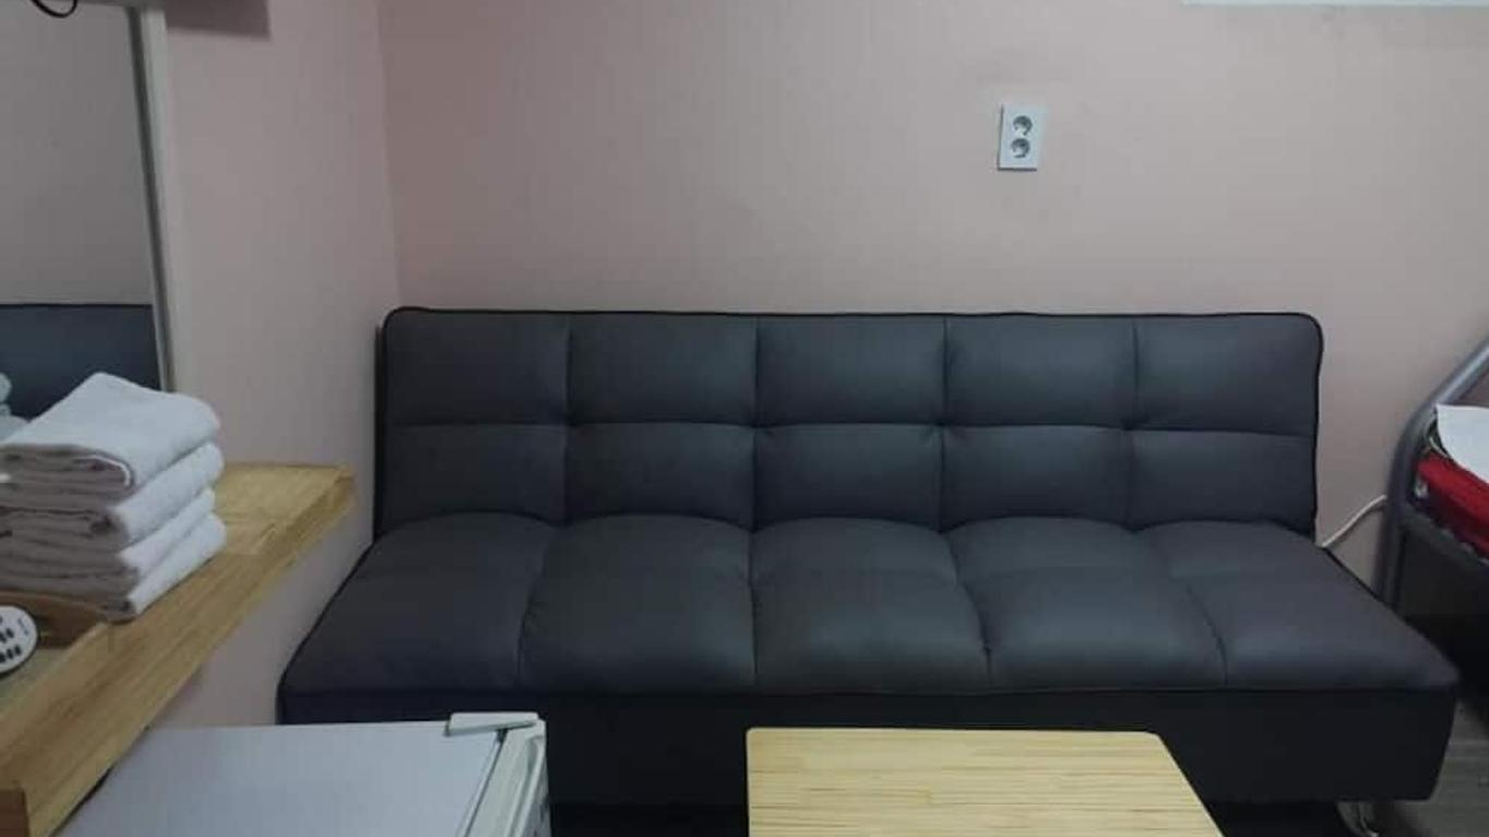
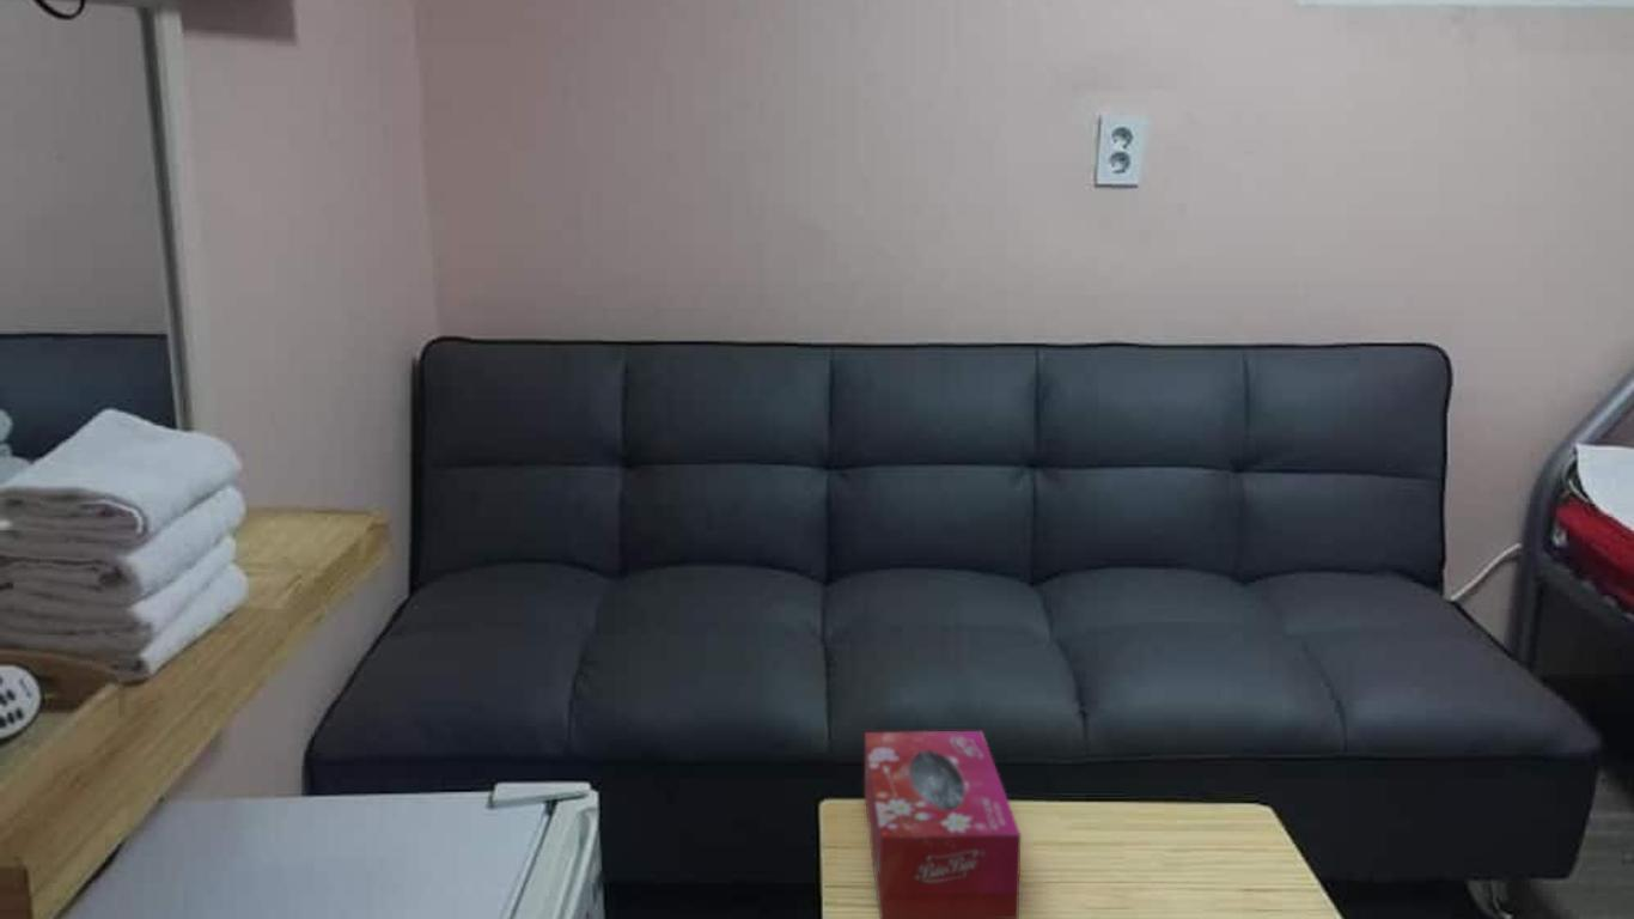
+ tissue box (935, 817)
